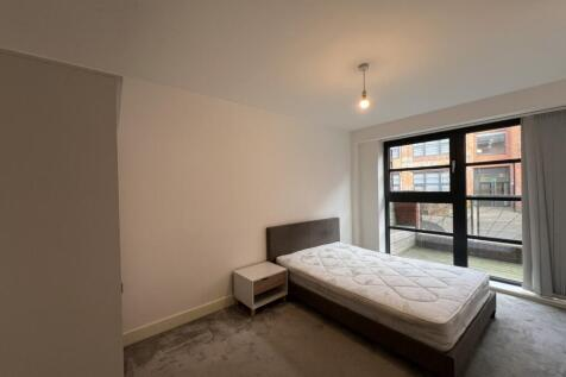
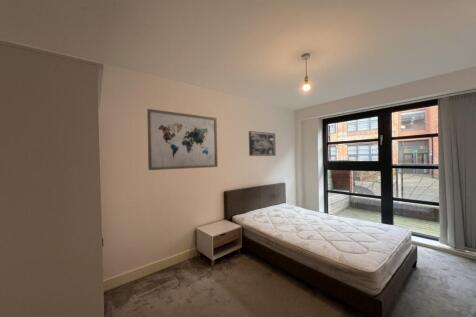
+ wall art (186, 141)
+ wall art (262, 144)
